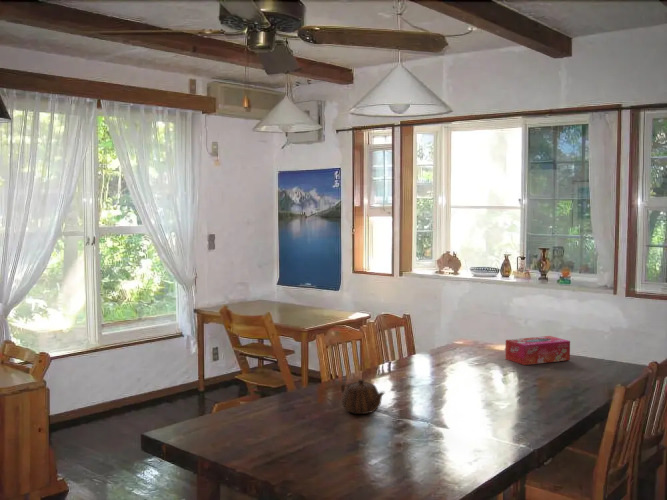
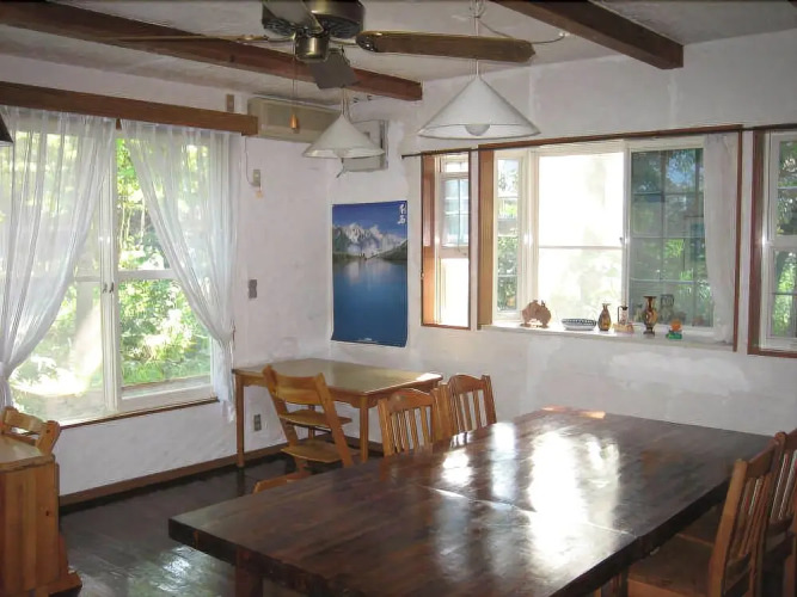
- tissue box (537, 349)
- teapot (362, 395)
